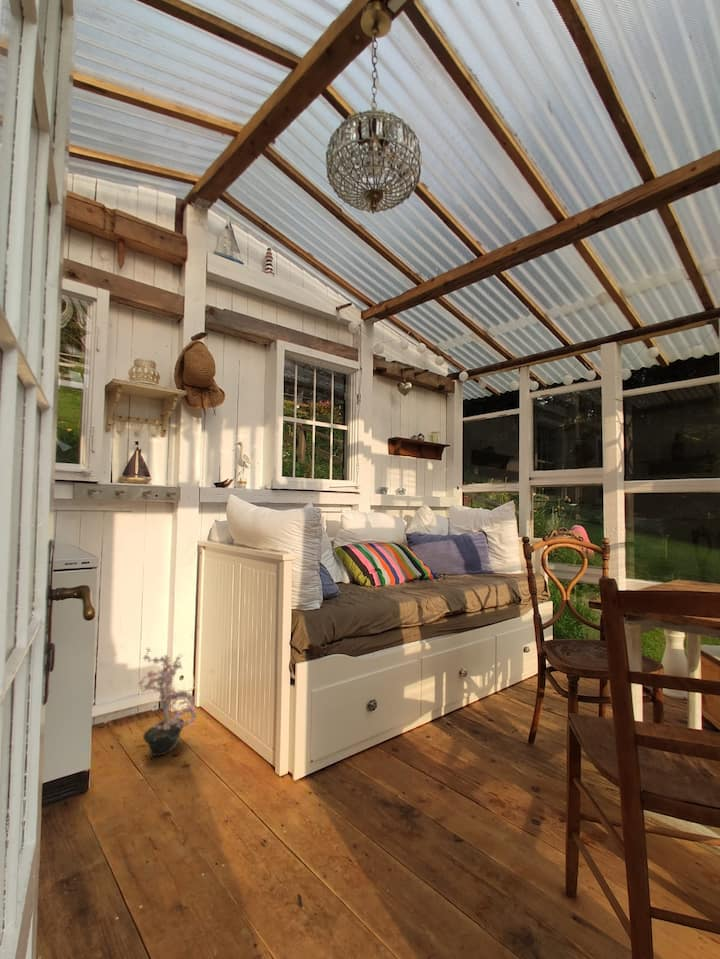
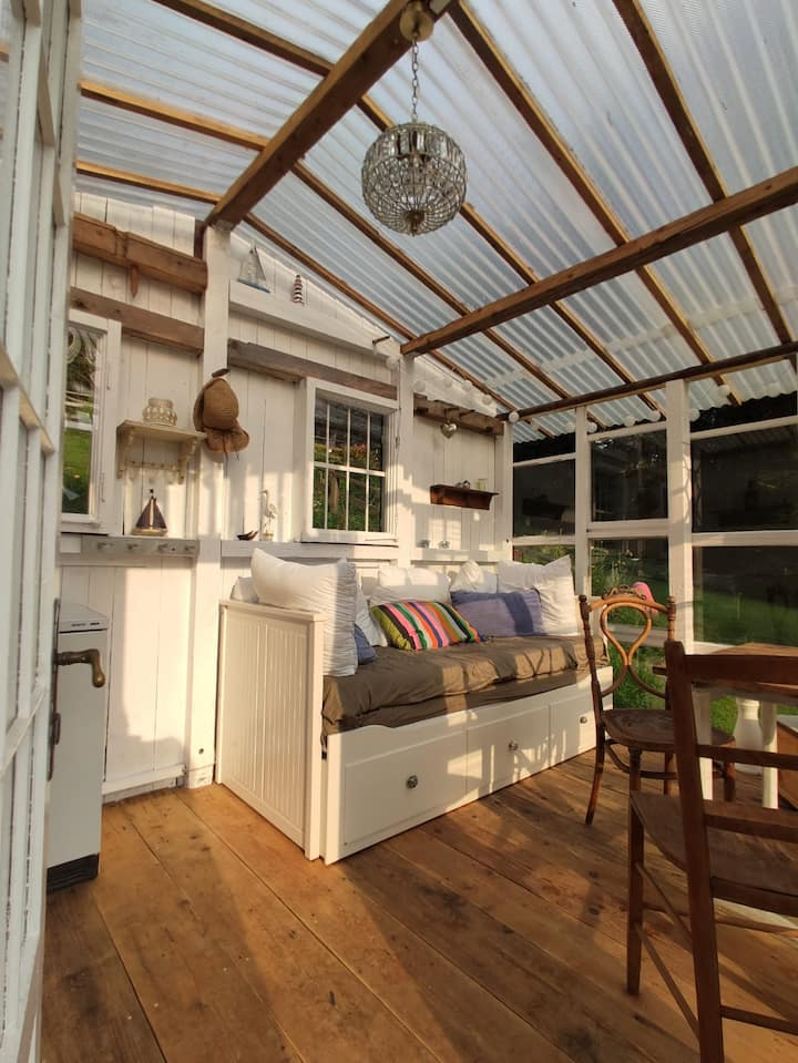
- potted plant (166, 706)
